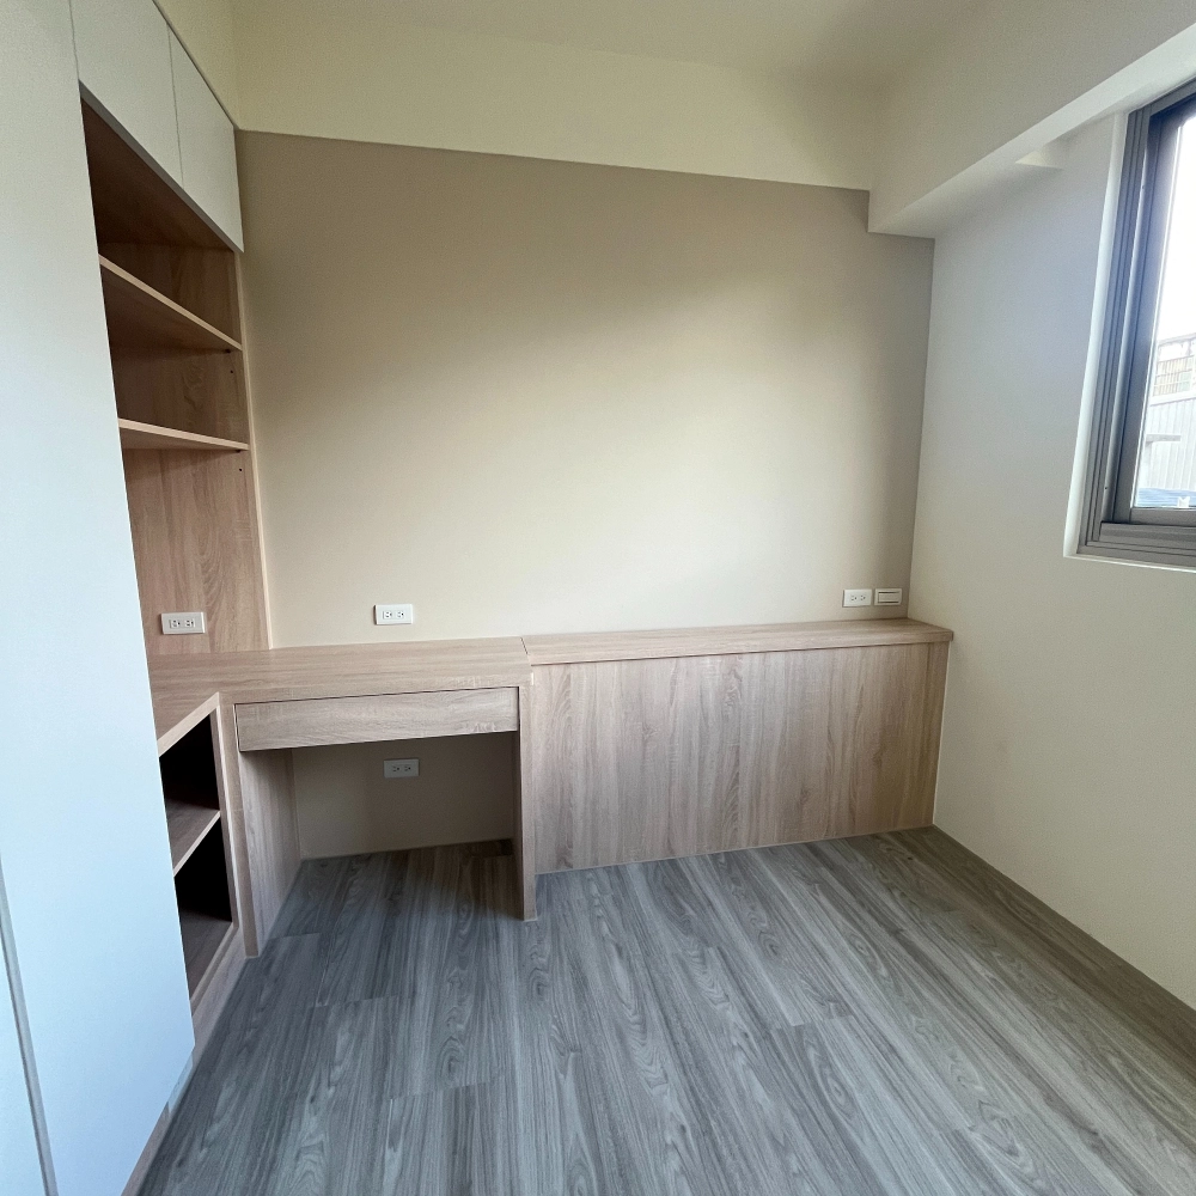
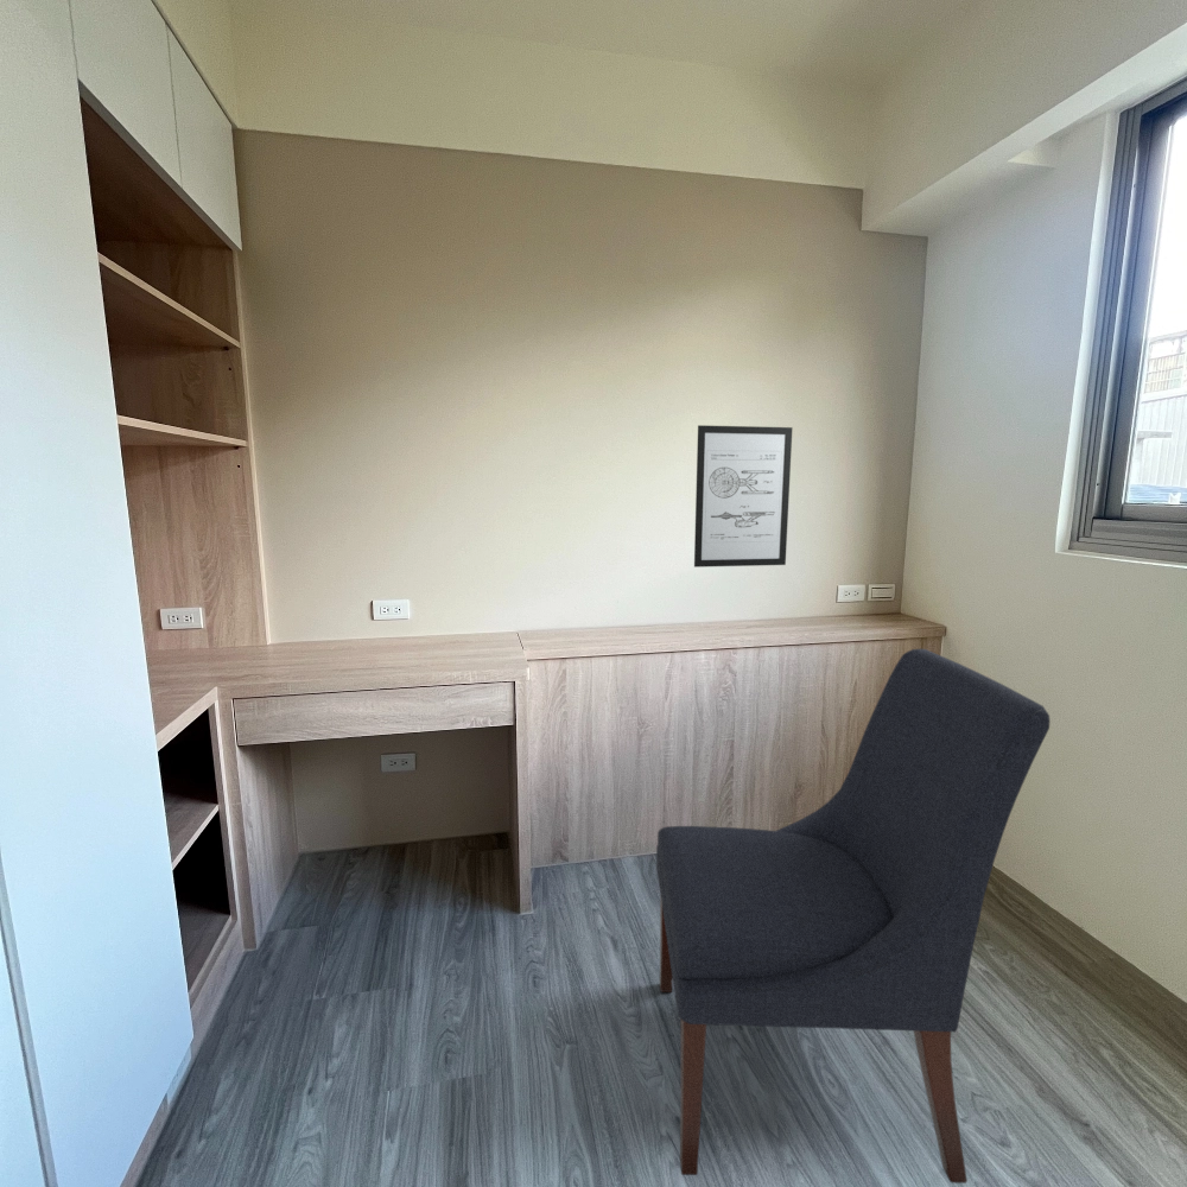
+ wall art (743, 497)
+ chair (814, 878)
